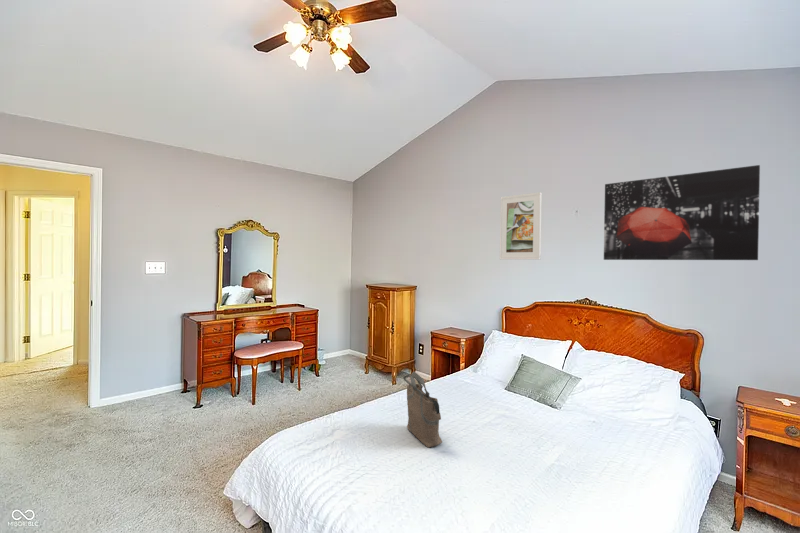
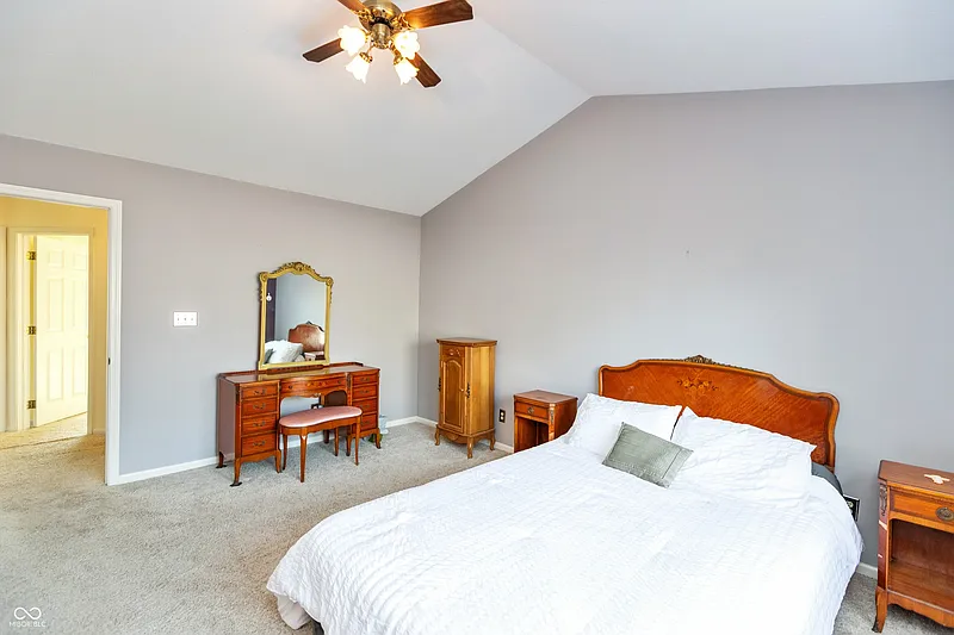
- tote bag (421, 404)
- wall art (673, 218)
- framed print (519, 227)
